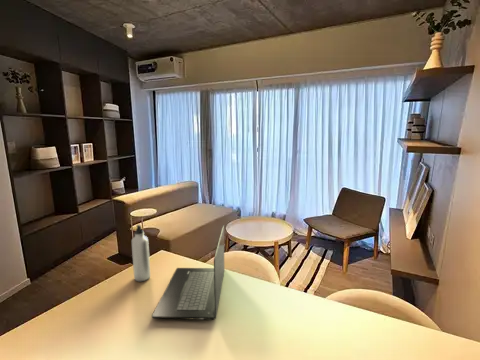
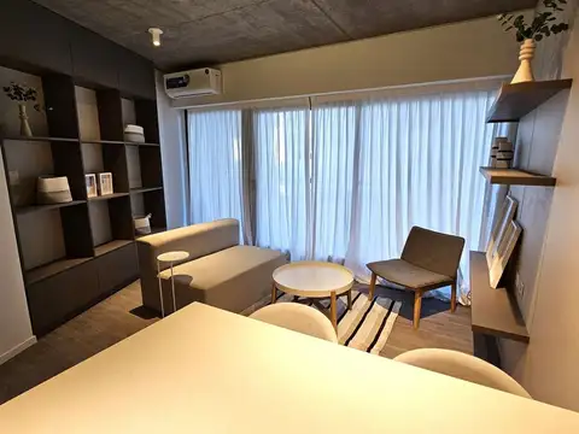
- laptop (192, 268)
- water bottle (140, 251)
